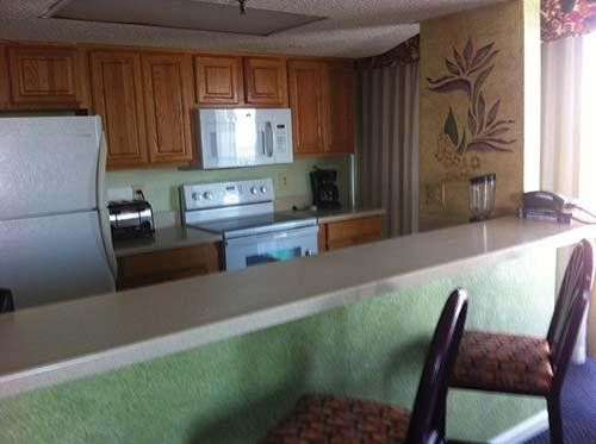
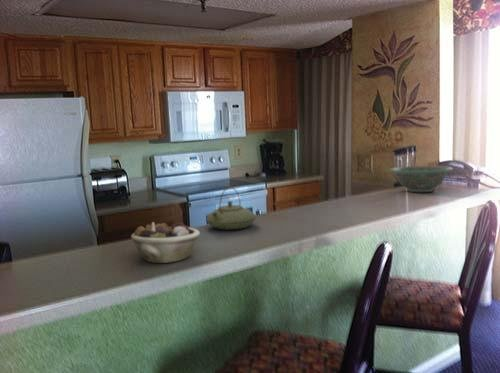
+ decorative bowl (420, 179)
+ teapot (228, 207)
+ succulent planter (166, 239)
